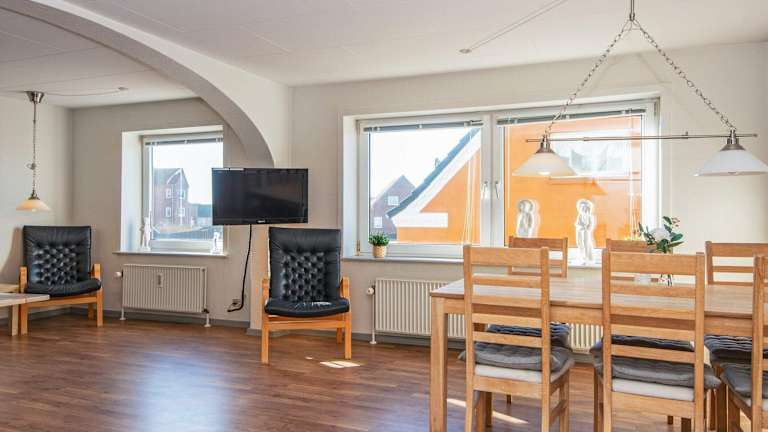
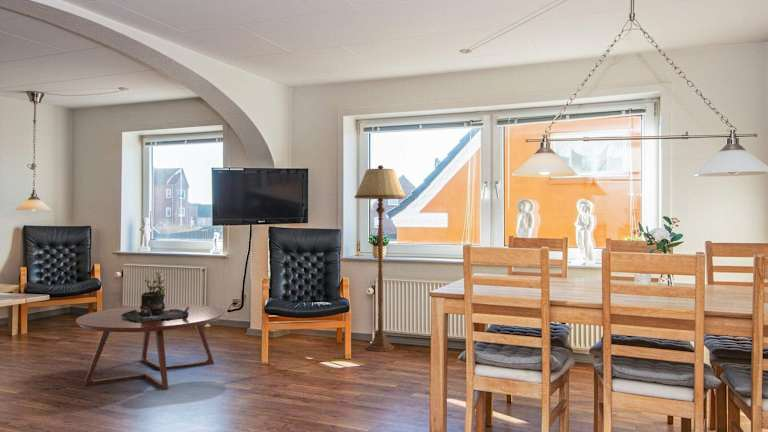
+ potted plant (157, 292)
+ floor lamp (380, 256)
+ coffee table (156, 343)
